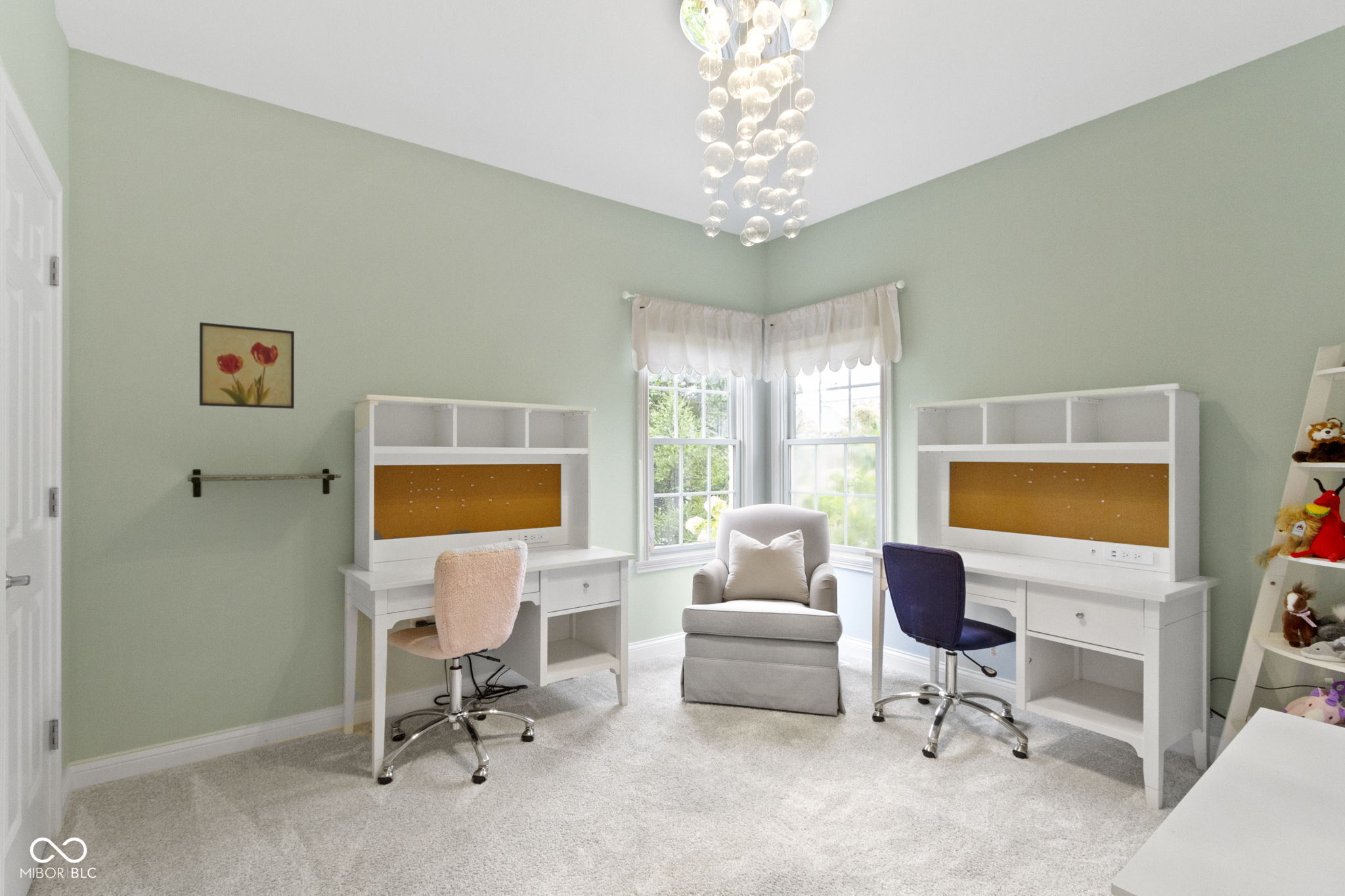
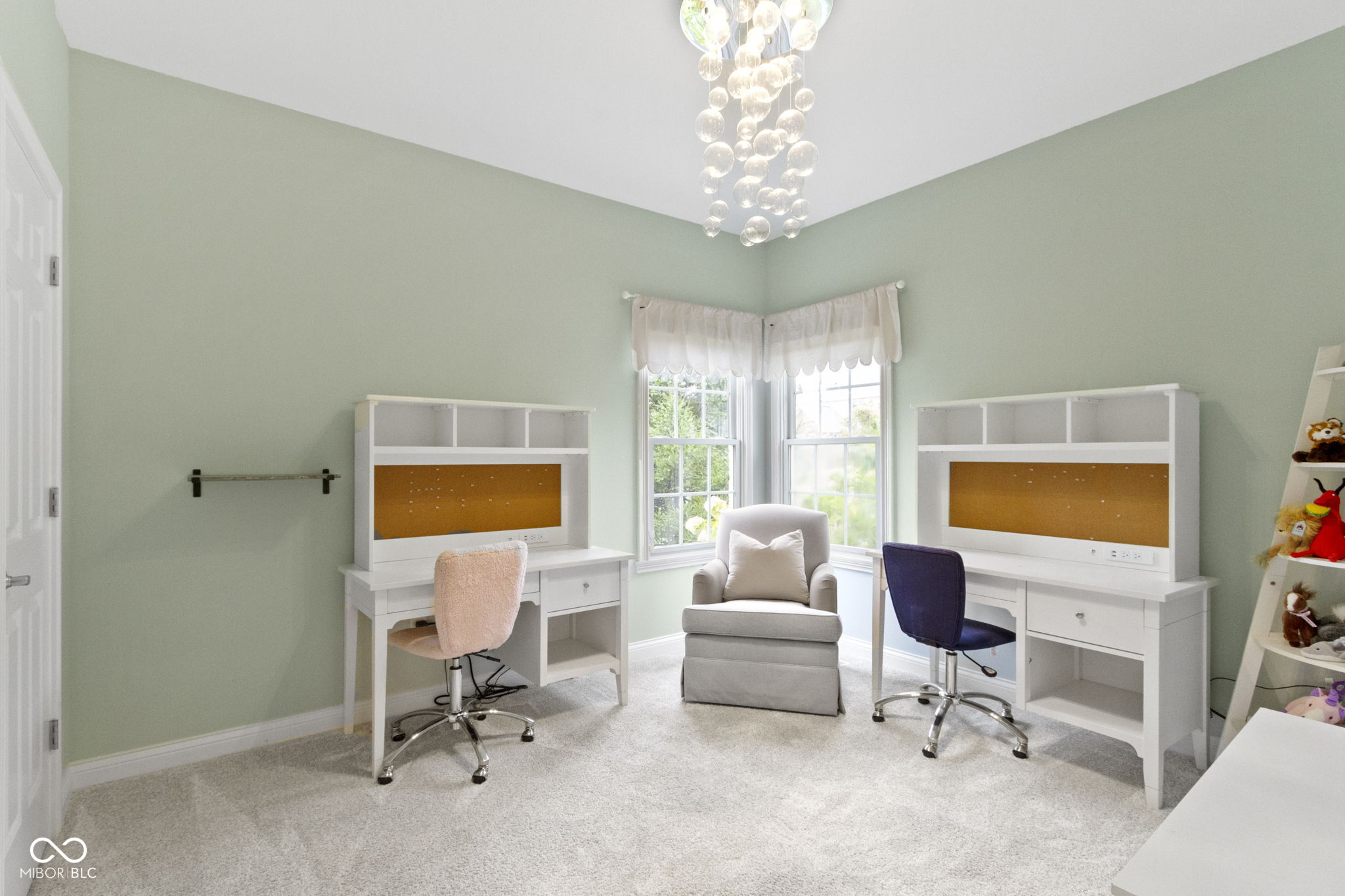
- wall art (248, 367)
